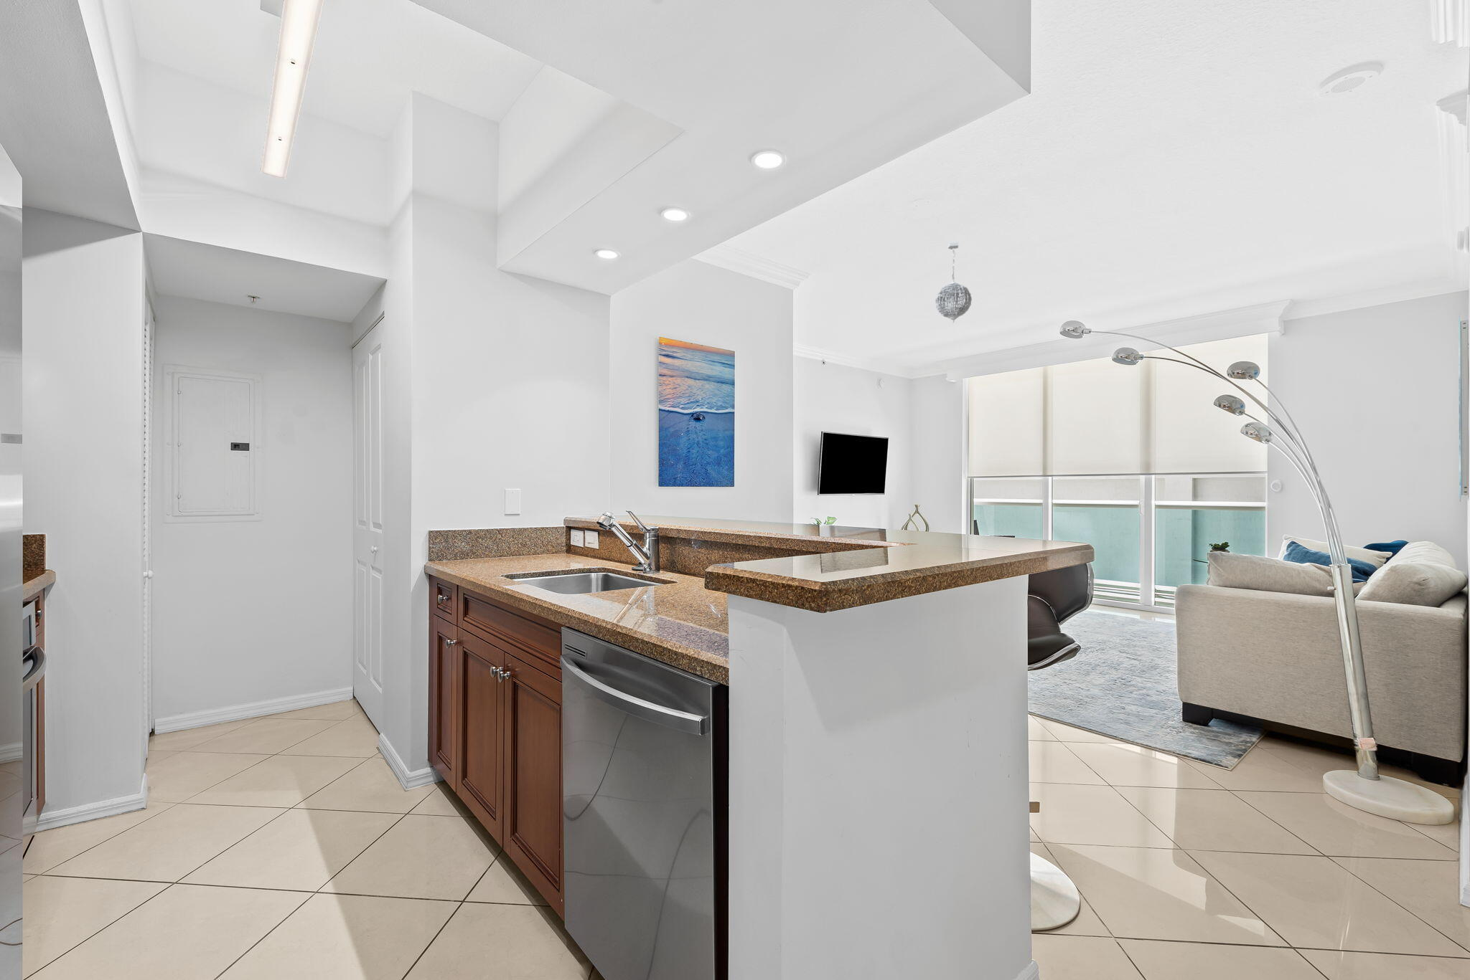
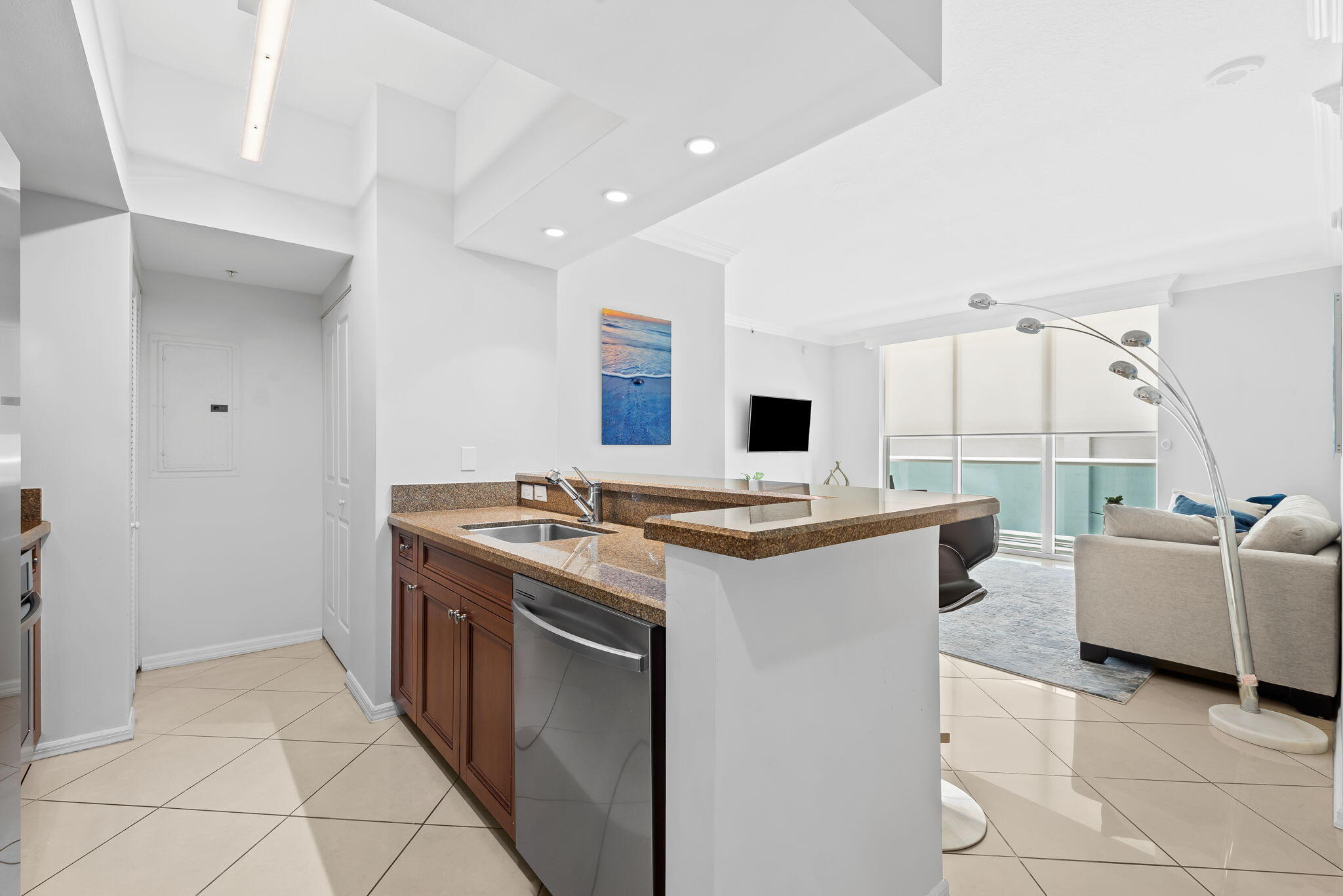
- pendant light (953, 283)
